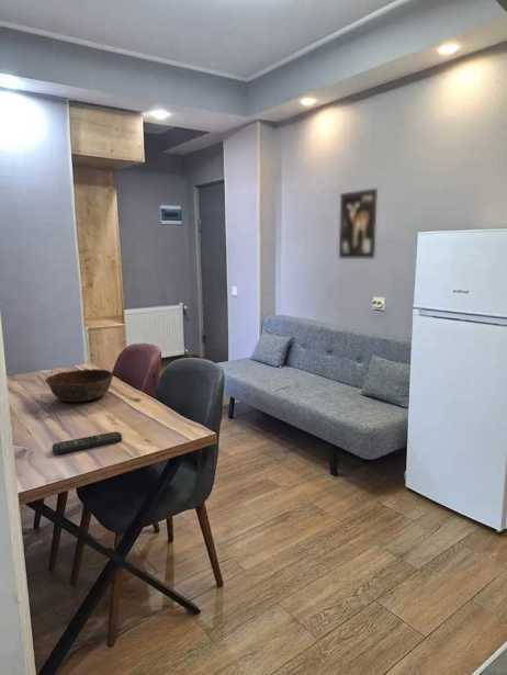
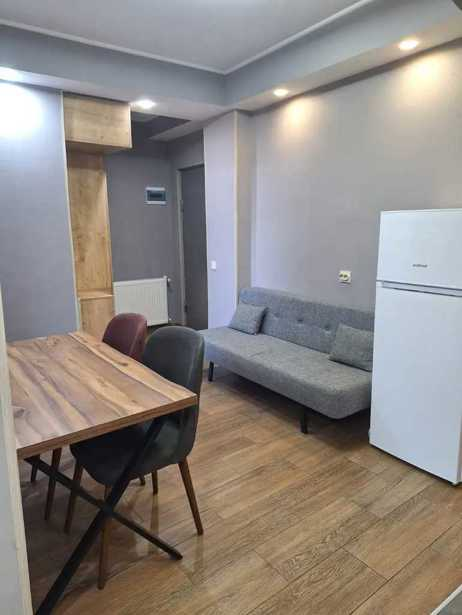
- bowl (80, 386)
- remote control (88, 441)
- wall art (357, 225)
